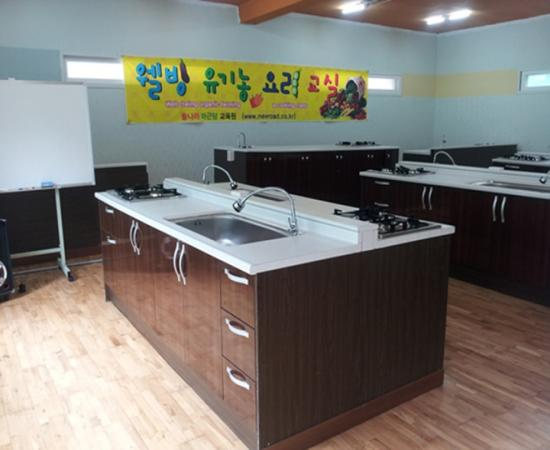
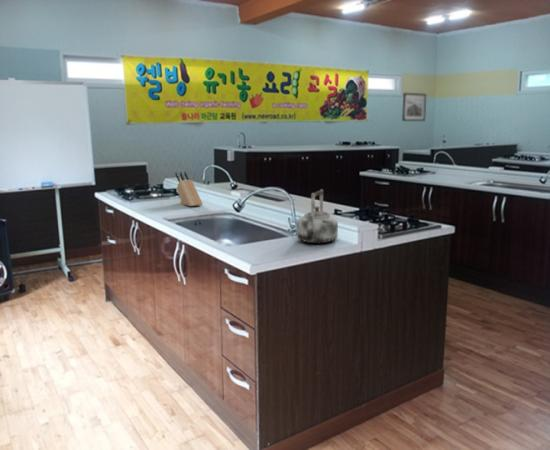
+ wall art (414, 107)
+ kettle (315, 216)
+ knife block (187, 188)
